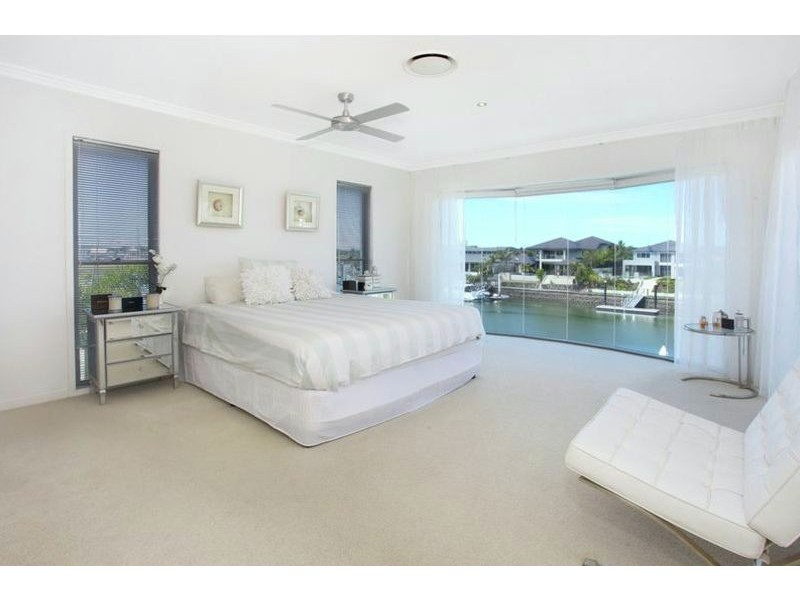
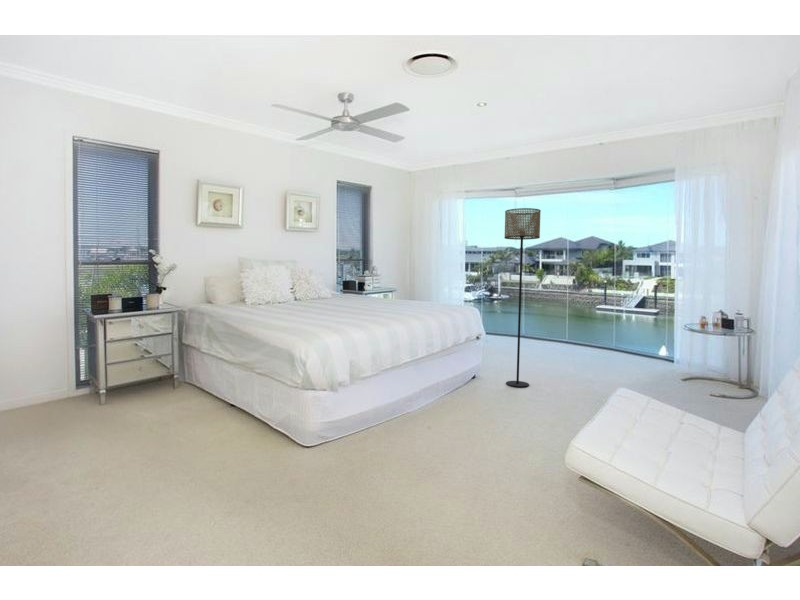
+ floor lamp (520, 298)
